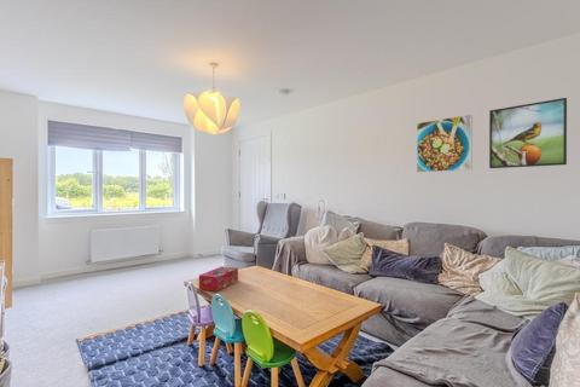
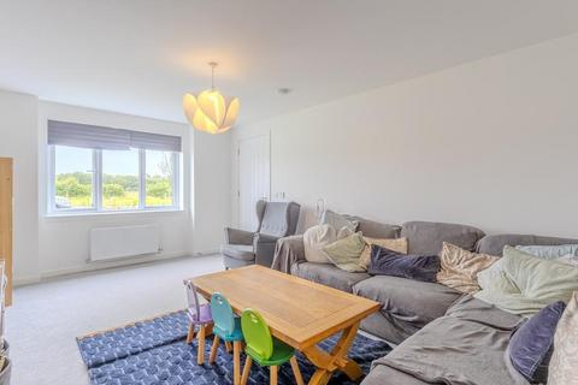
- tissue box (219, 277)
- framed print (524, 135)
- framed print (442, 145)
